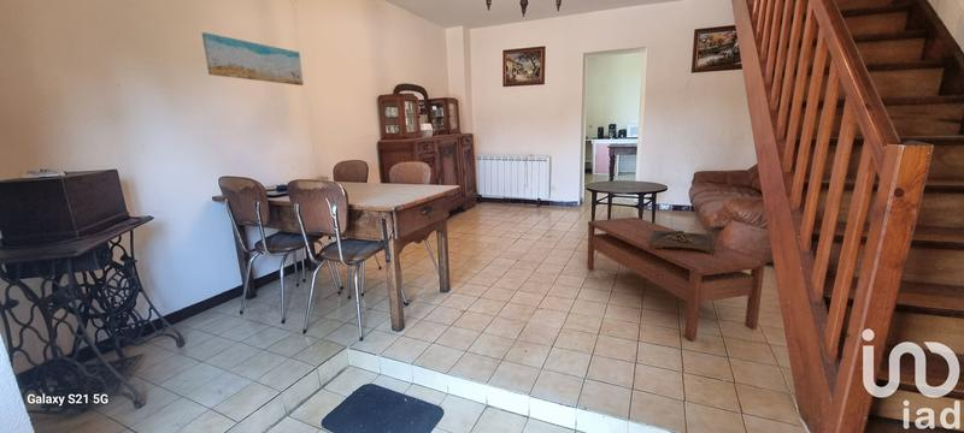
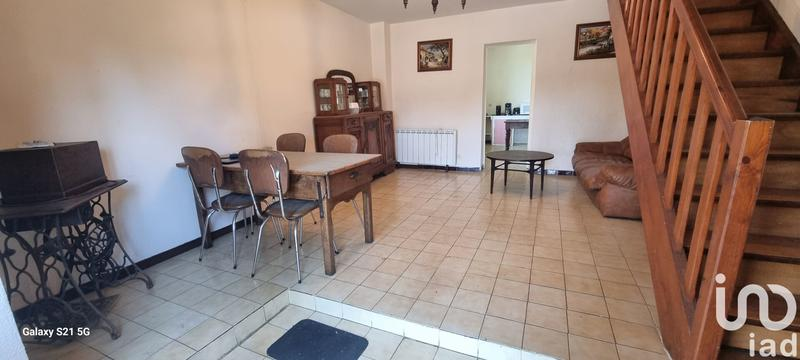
- wooden tray (681, 237)
- coffee table (657, 266)
- wall art (257, 61)
